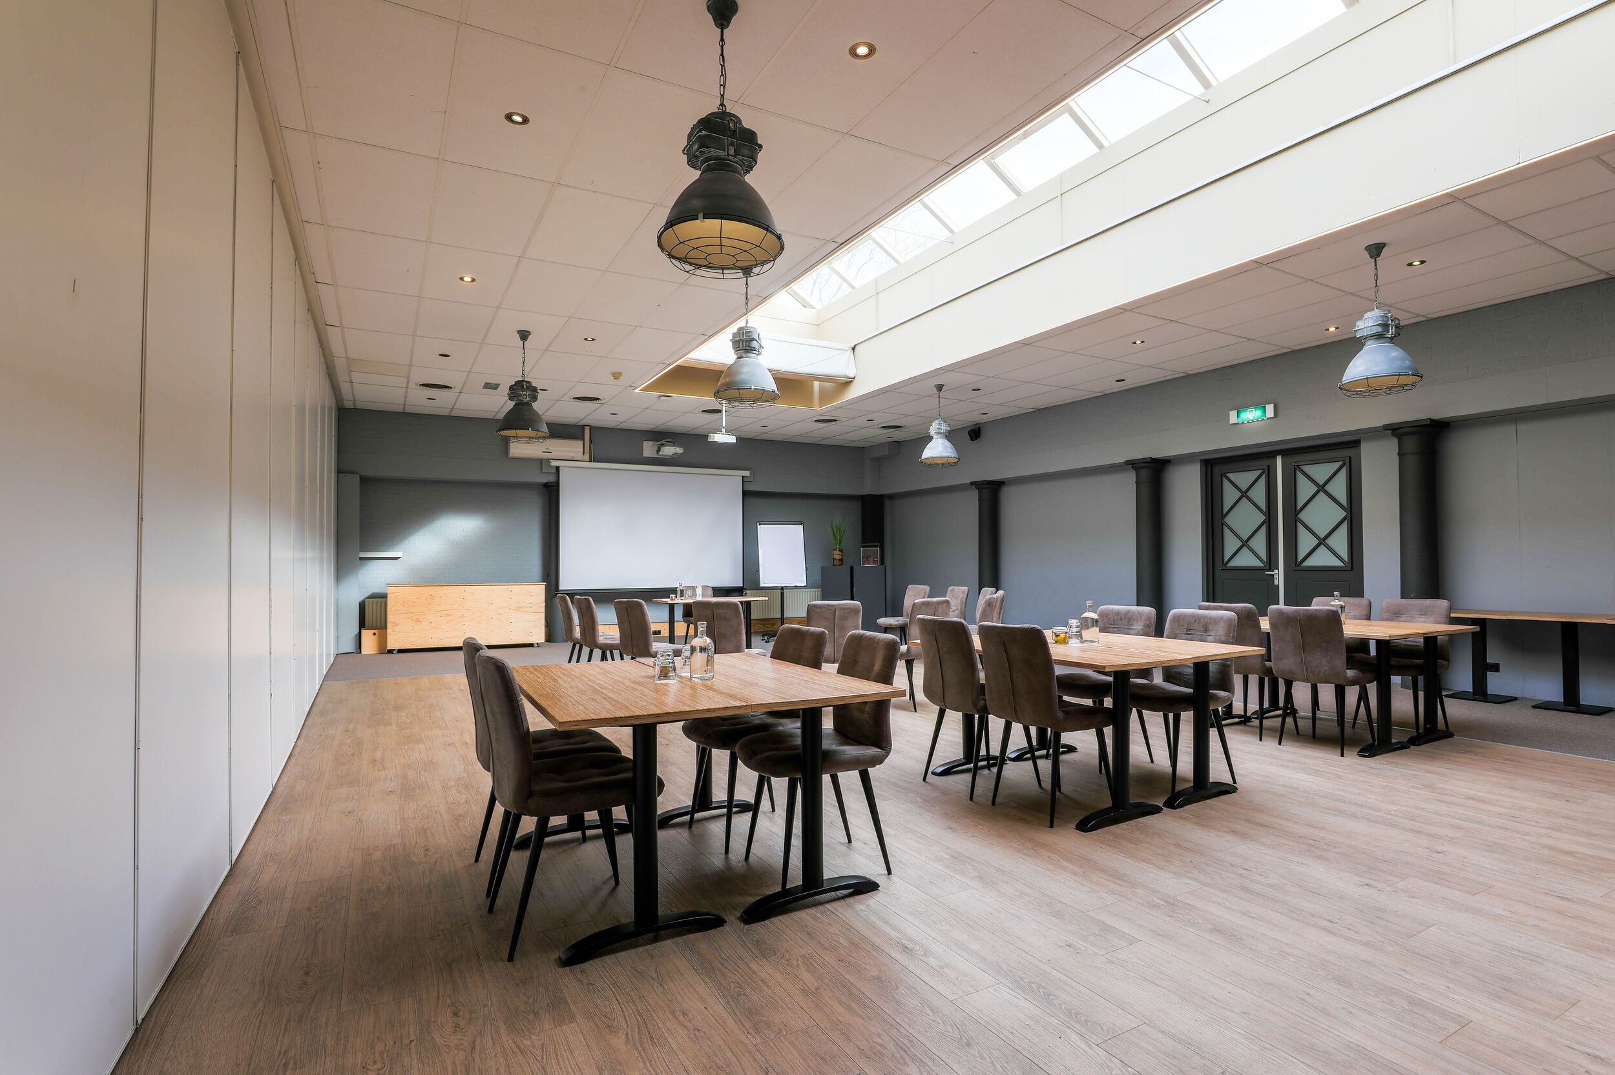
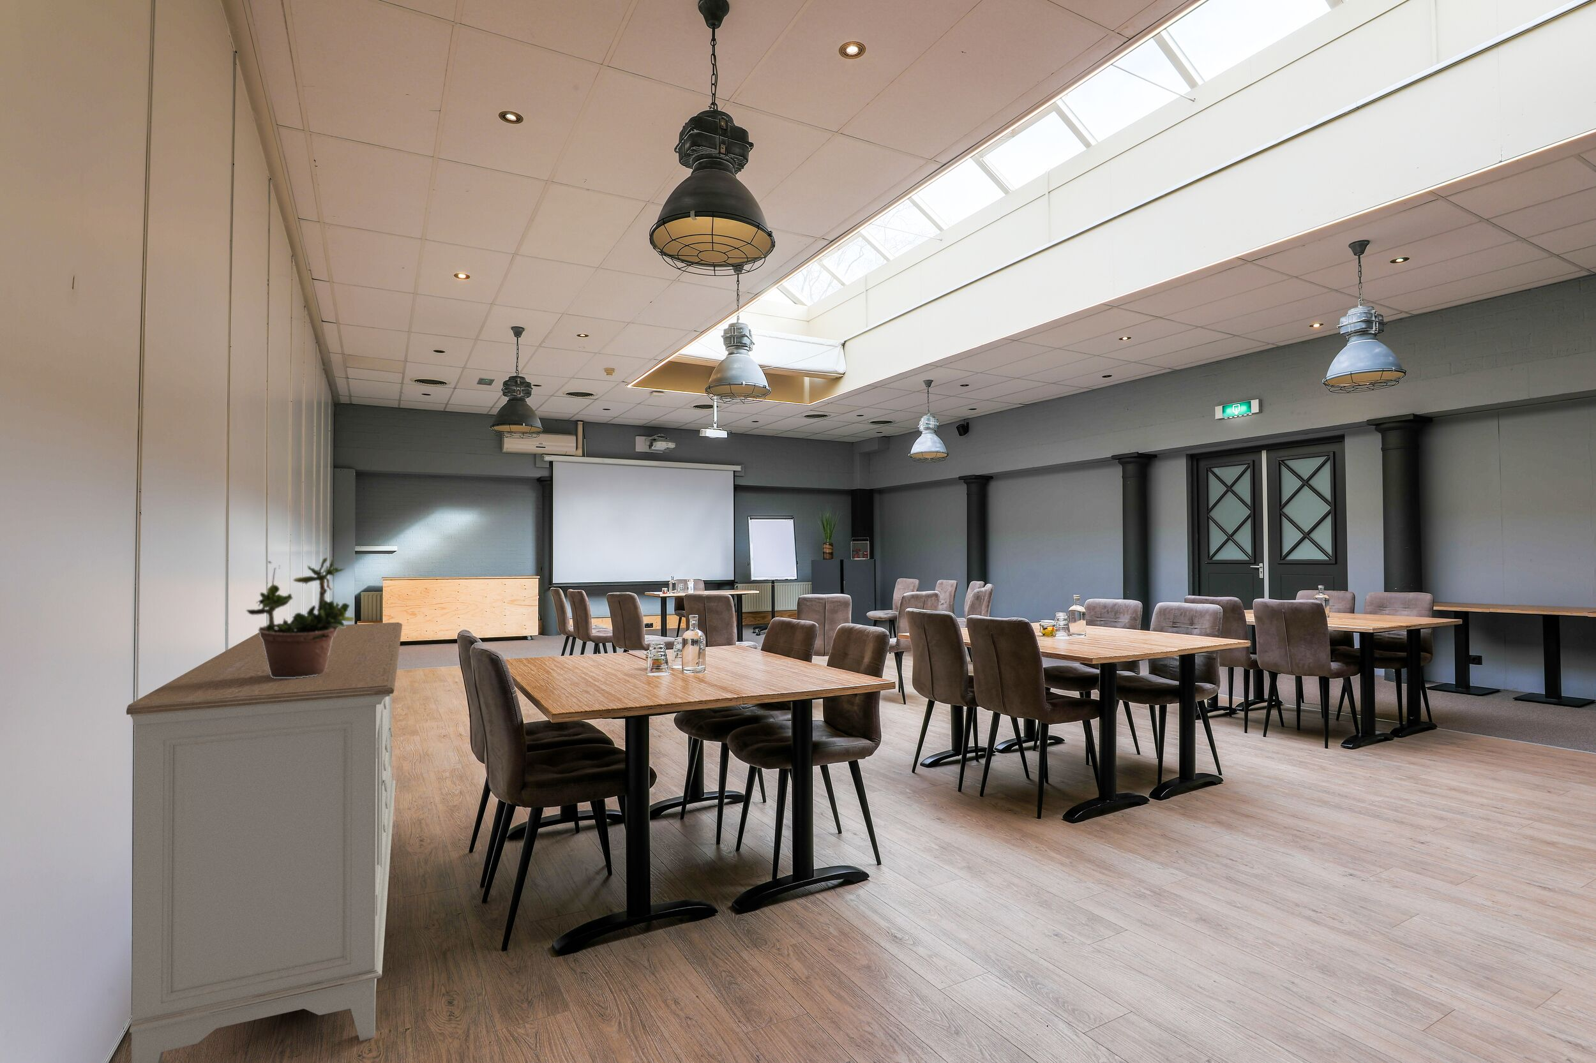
+ potted plant (300, 613)
+ sideboard (312, 779)
